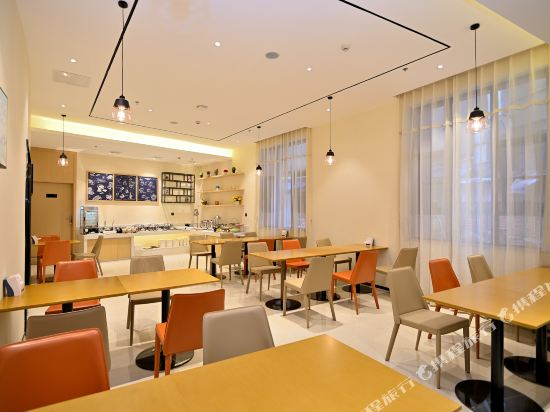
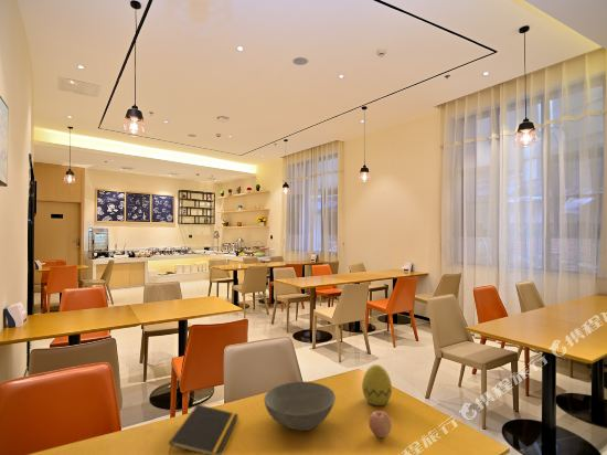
+ fruit (380, 424)
+ notepad (206, 427)
+ bowl (299, 408)
+ decorative egg (376, 382)
